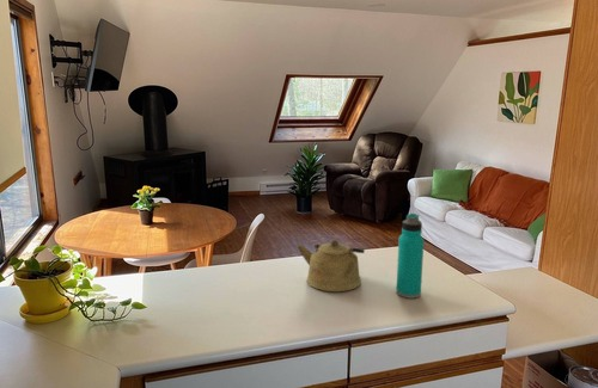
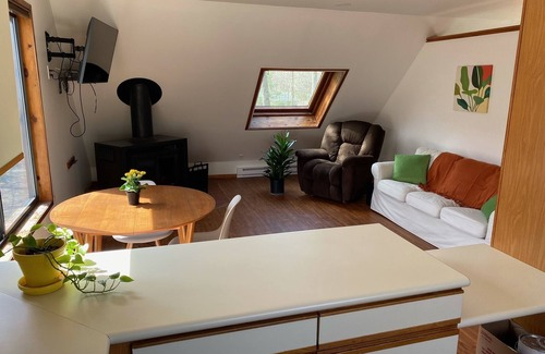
- kettle (328, 259)
- water bottle (410, 254)
